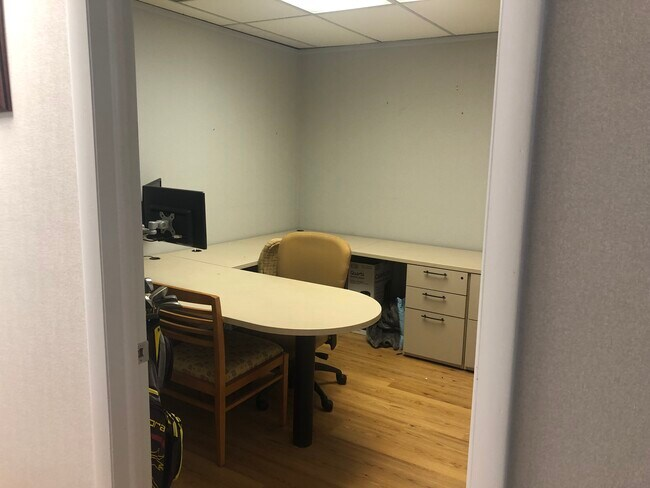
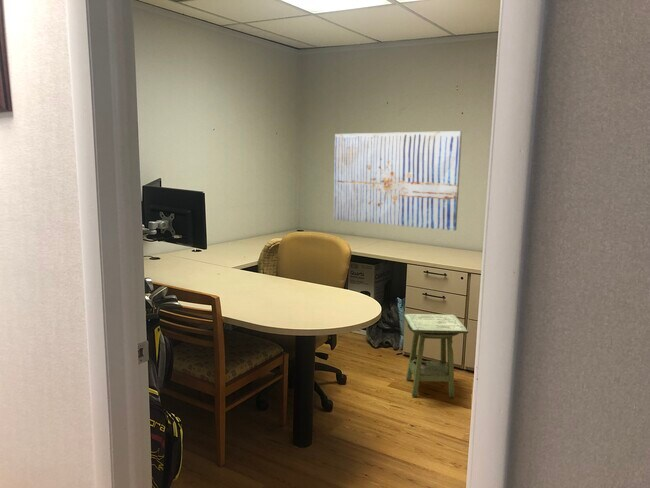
+ side table (432, 361)
+ wall art (392, 179)
